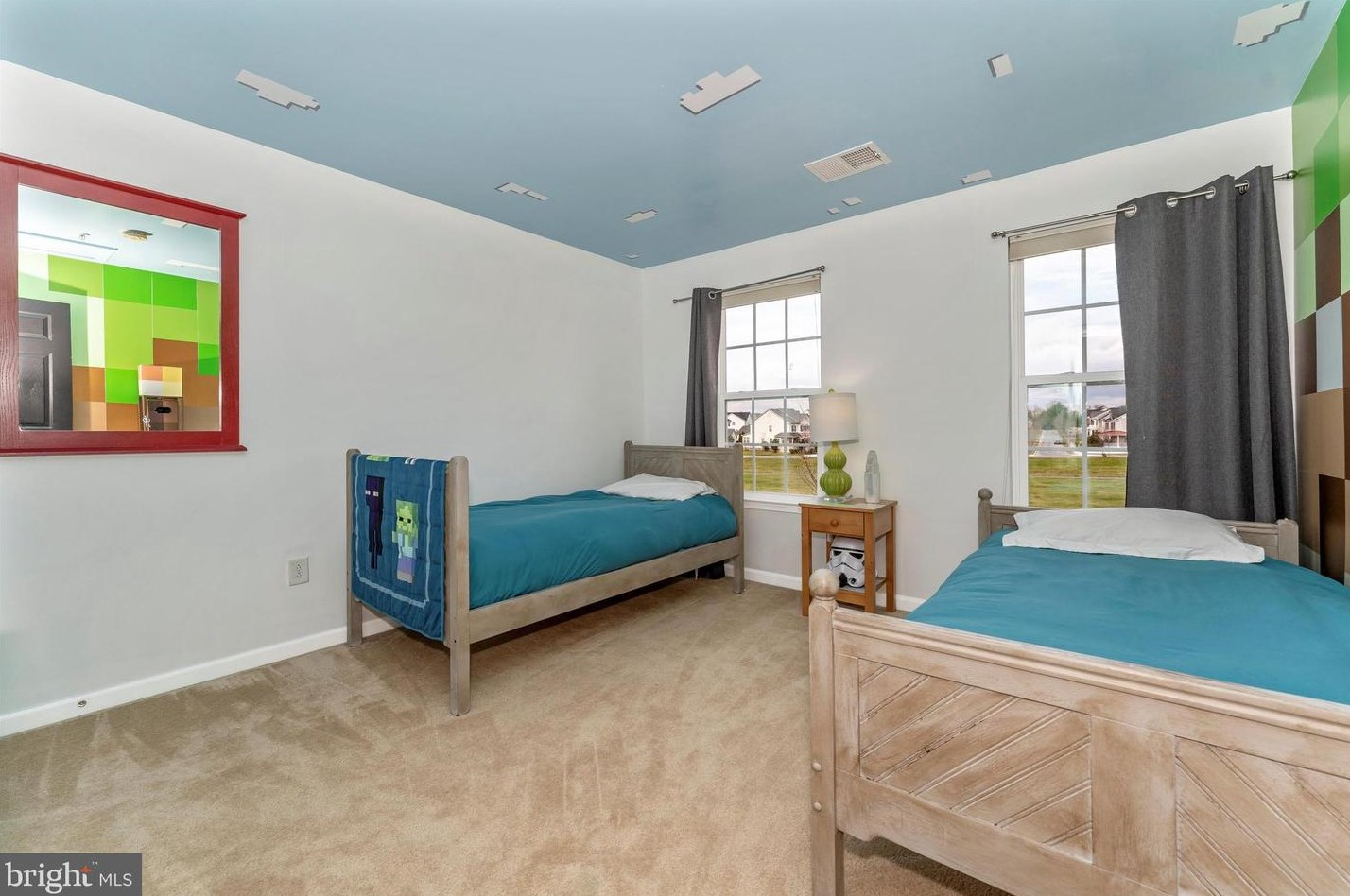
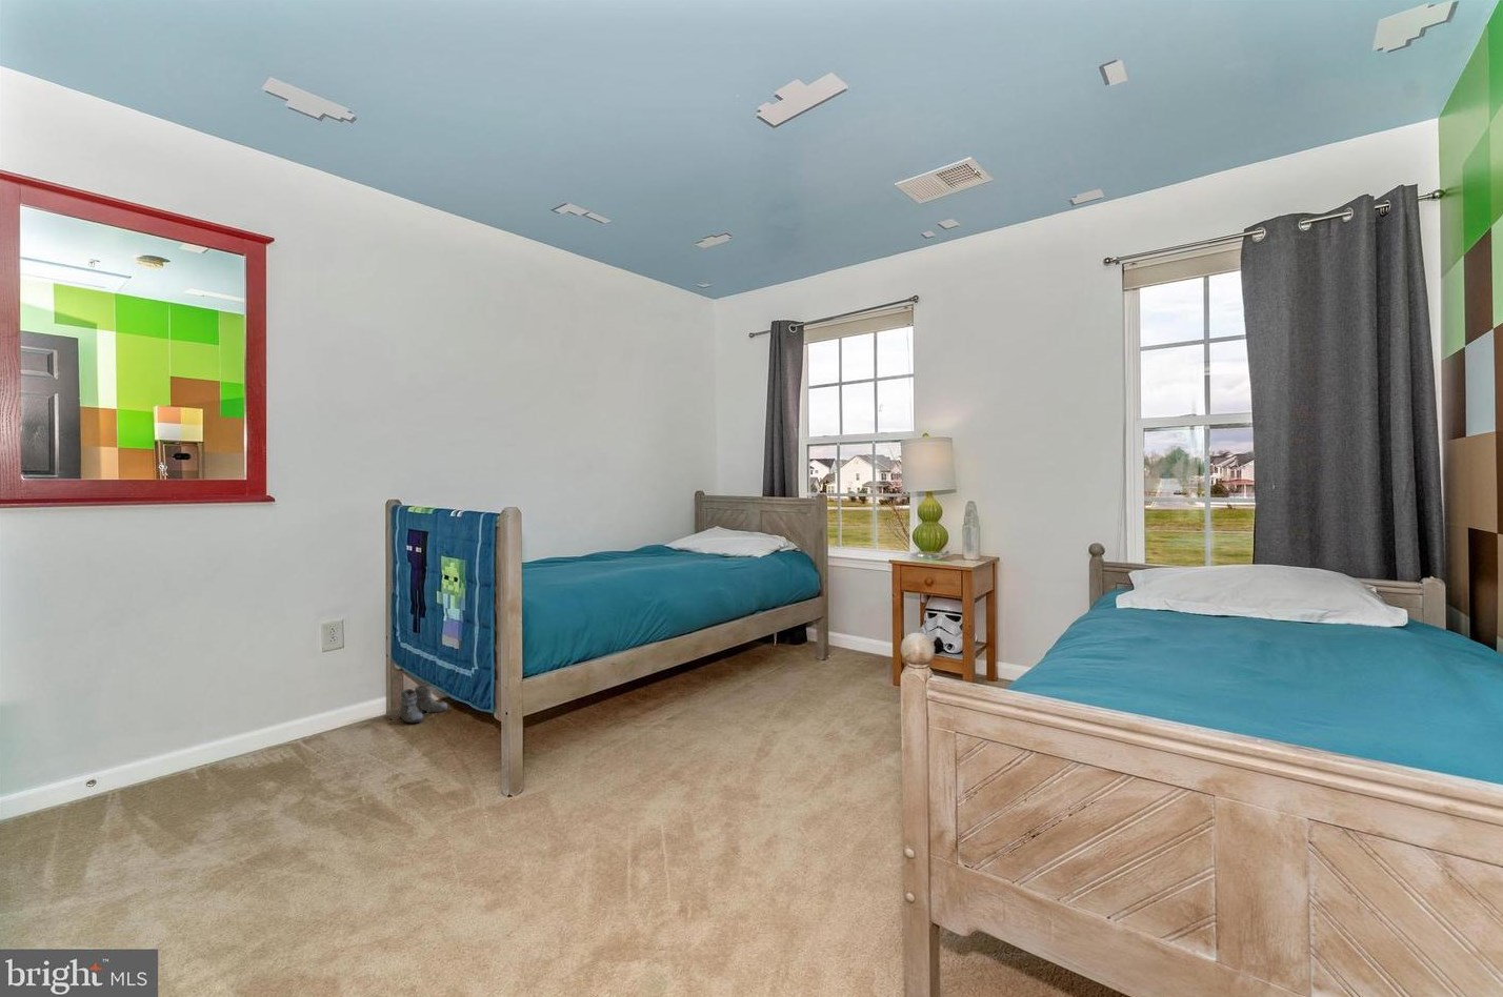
+ boots (420, 701)
